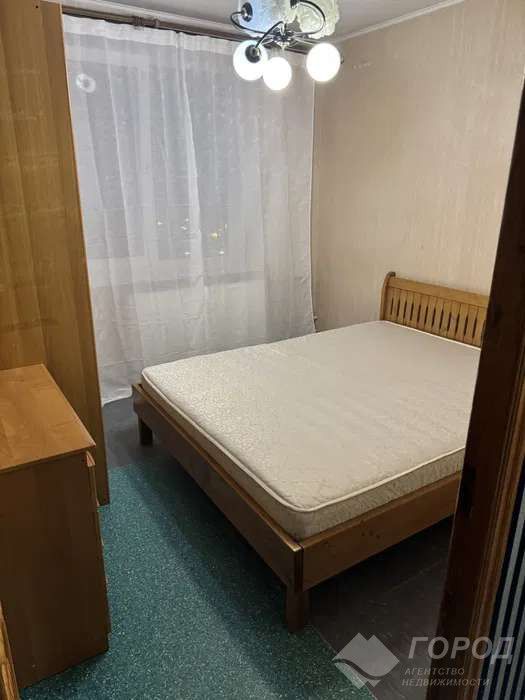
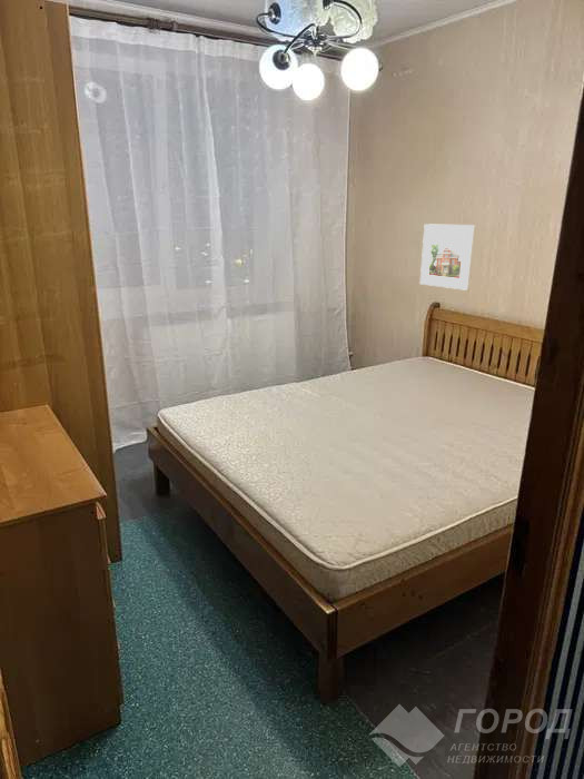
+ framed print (446, 256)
